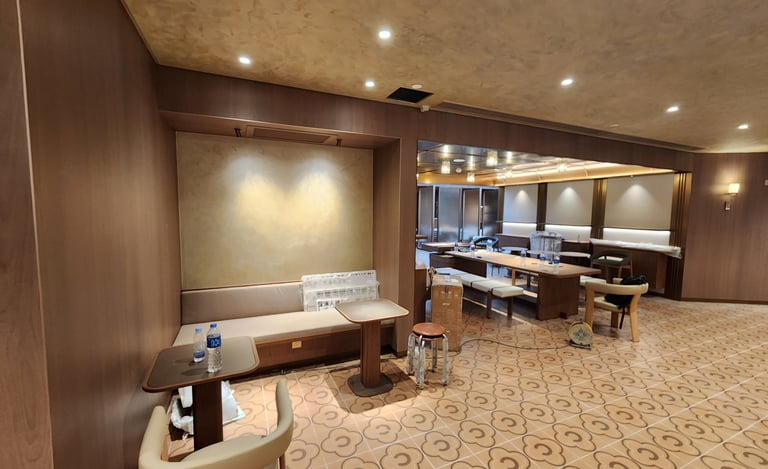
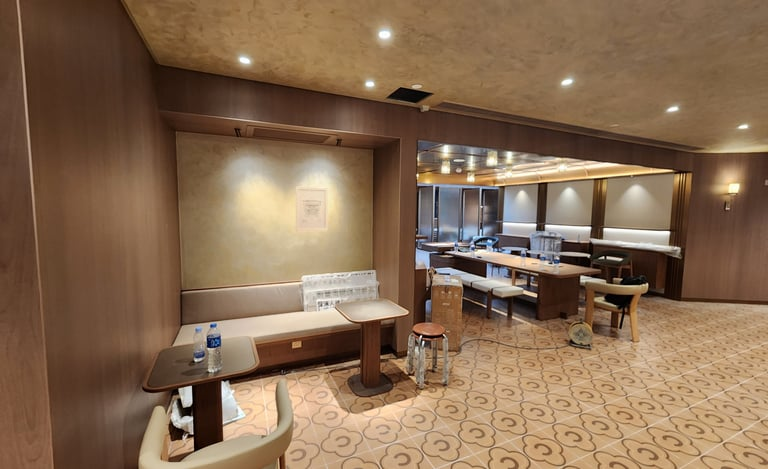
+ wall art (312, 209)
